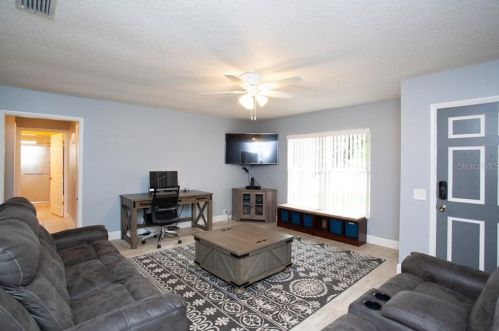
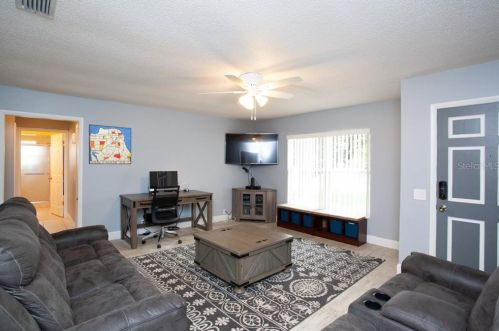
+ wall art (111, 145)
